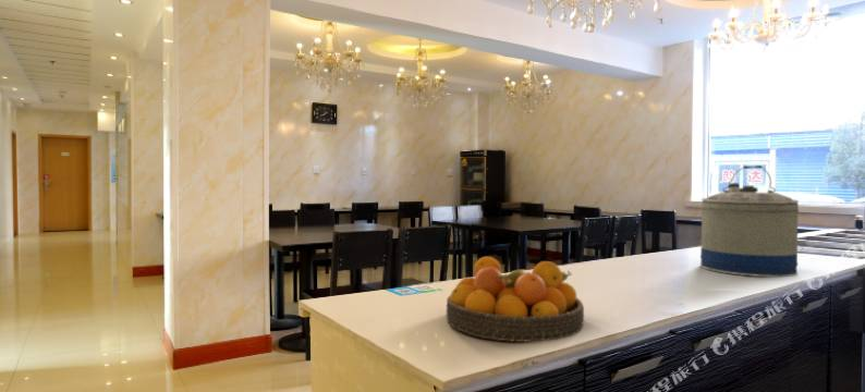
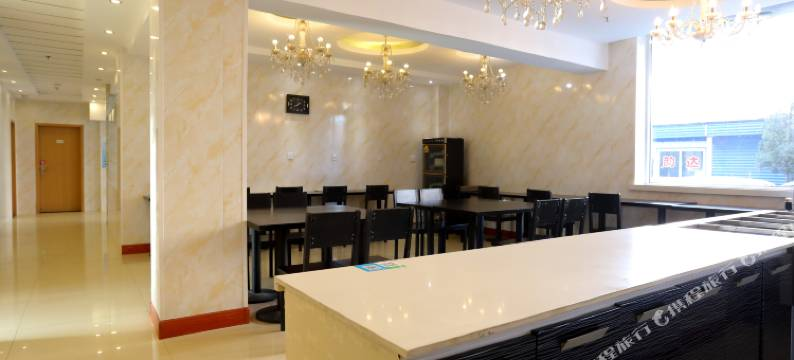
- fruit bowl (513, 291)
- water jug (747, 217)
